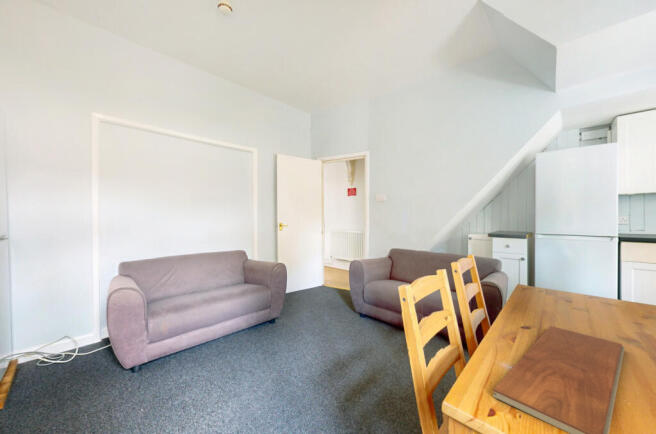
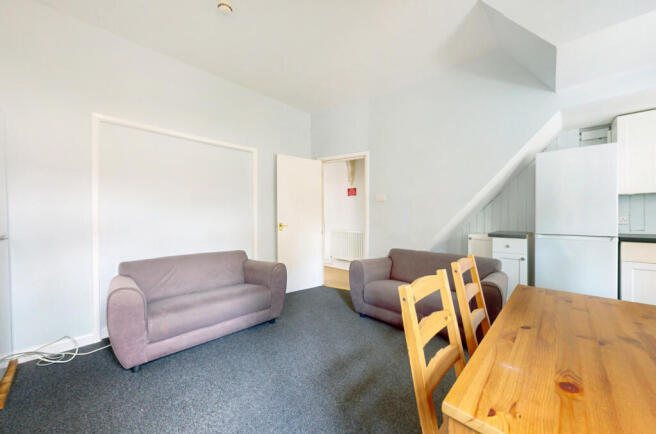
- chopping board (568, 366)
